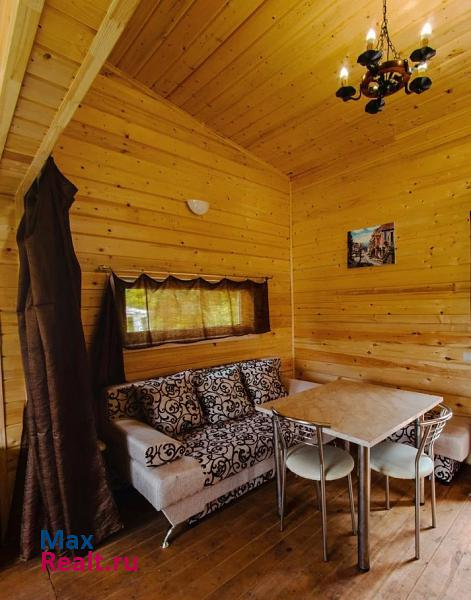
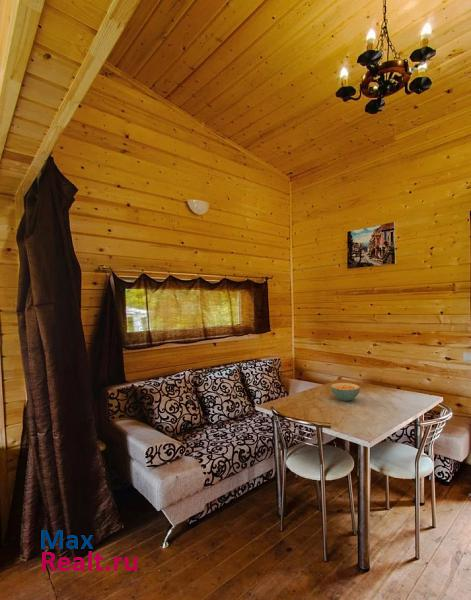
+ cereal bowl (345, 393)
